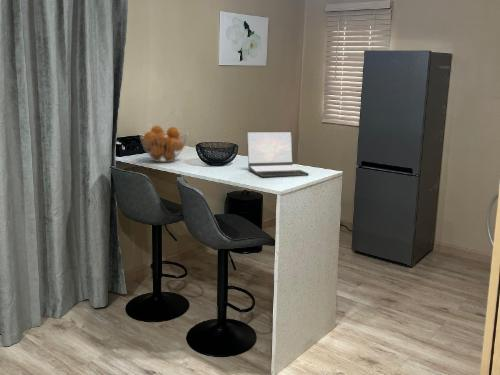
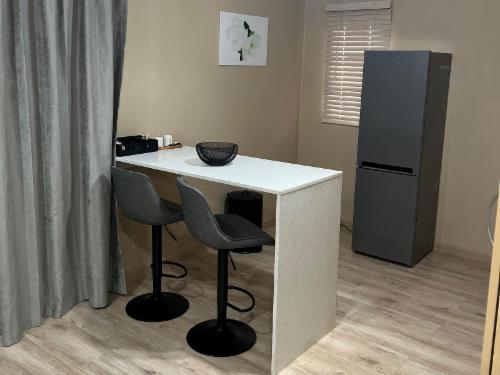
- fruit basket (163, 143)
- laptop (277, 153)
